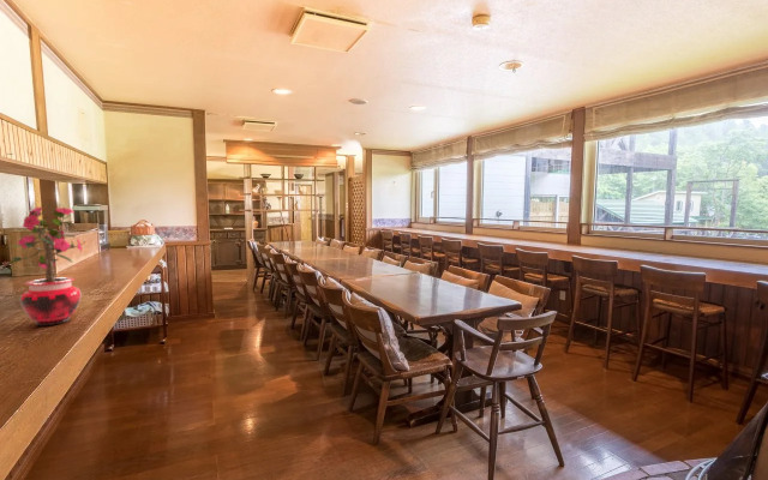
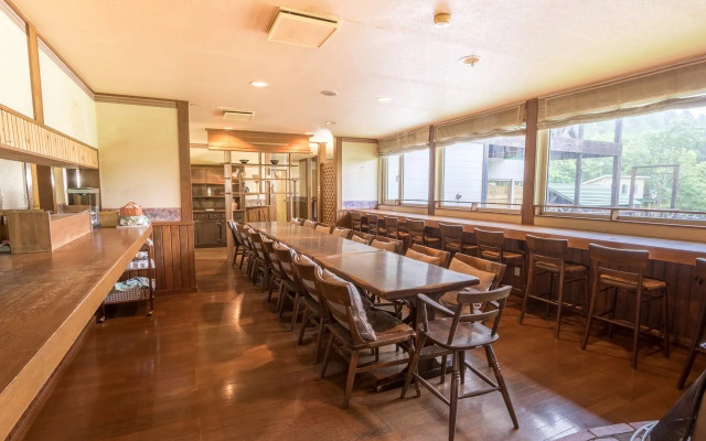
- potted plant (46, 264)
